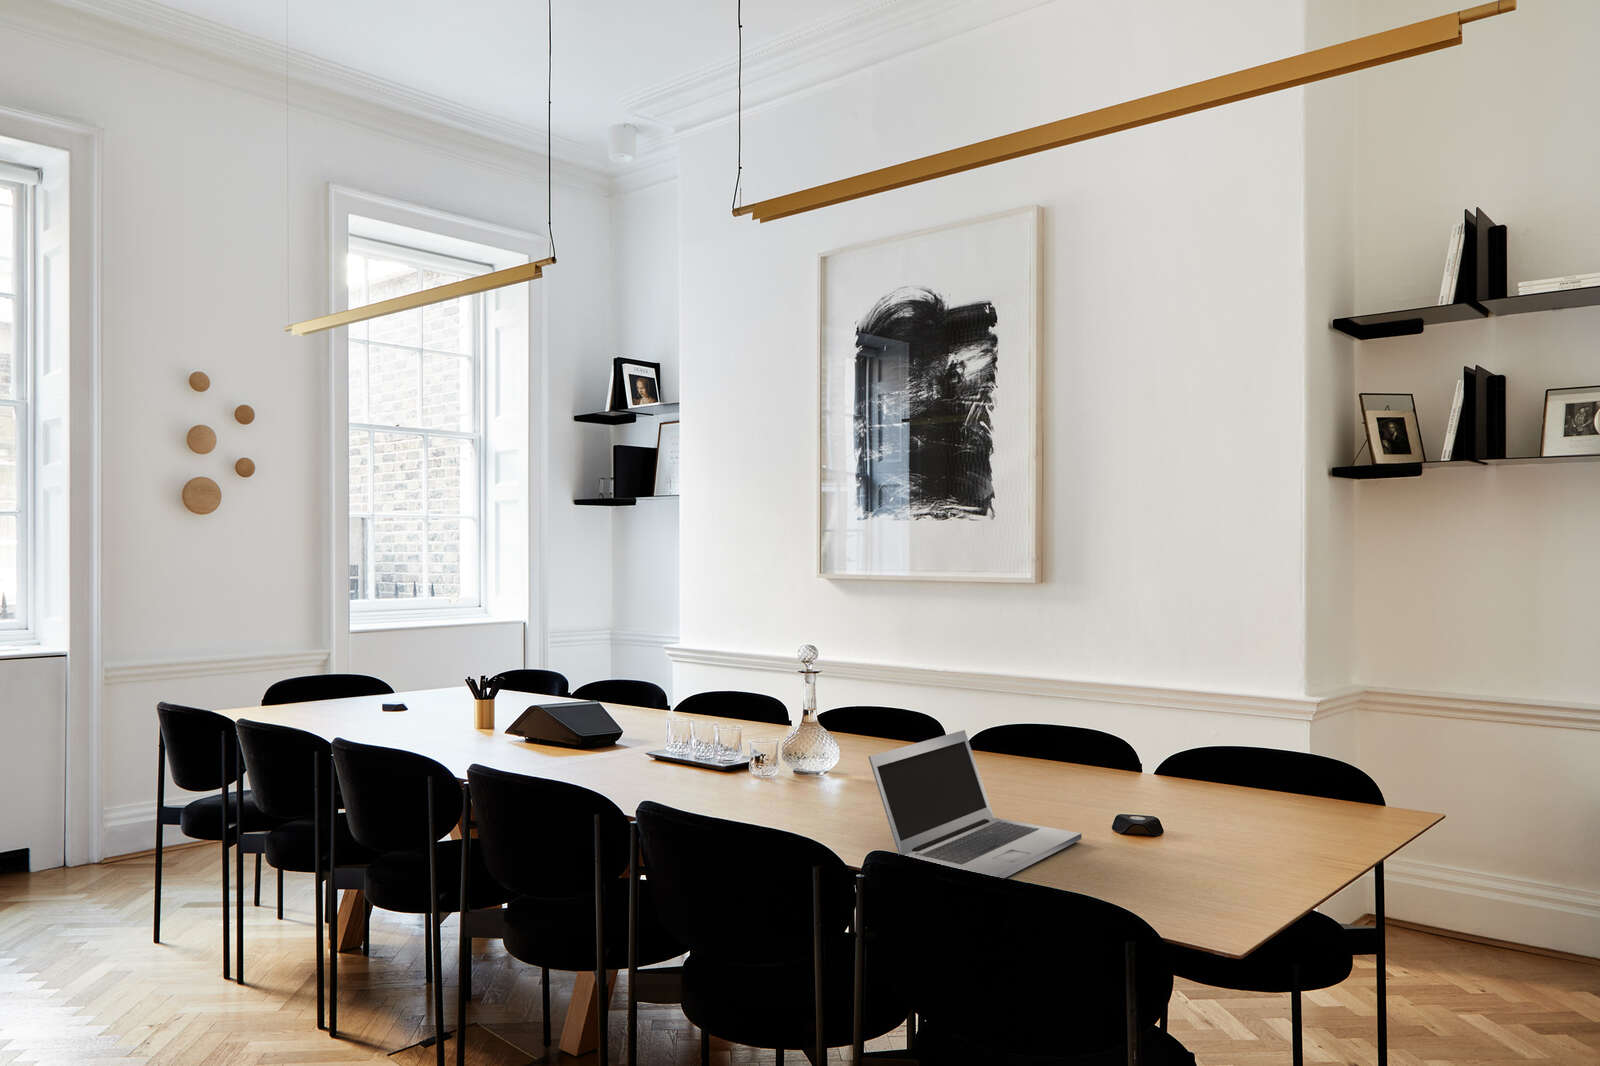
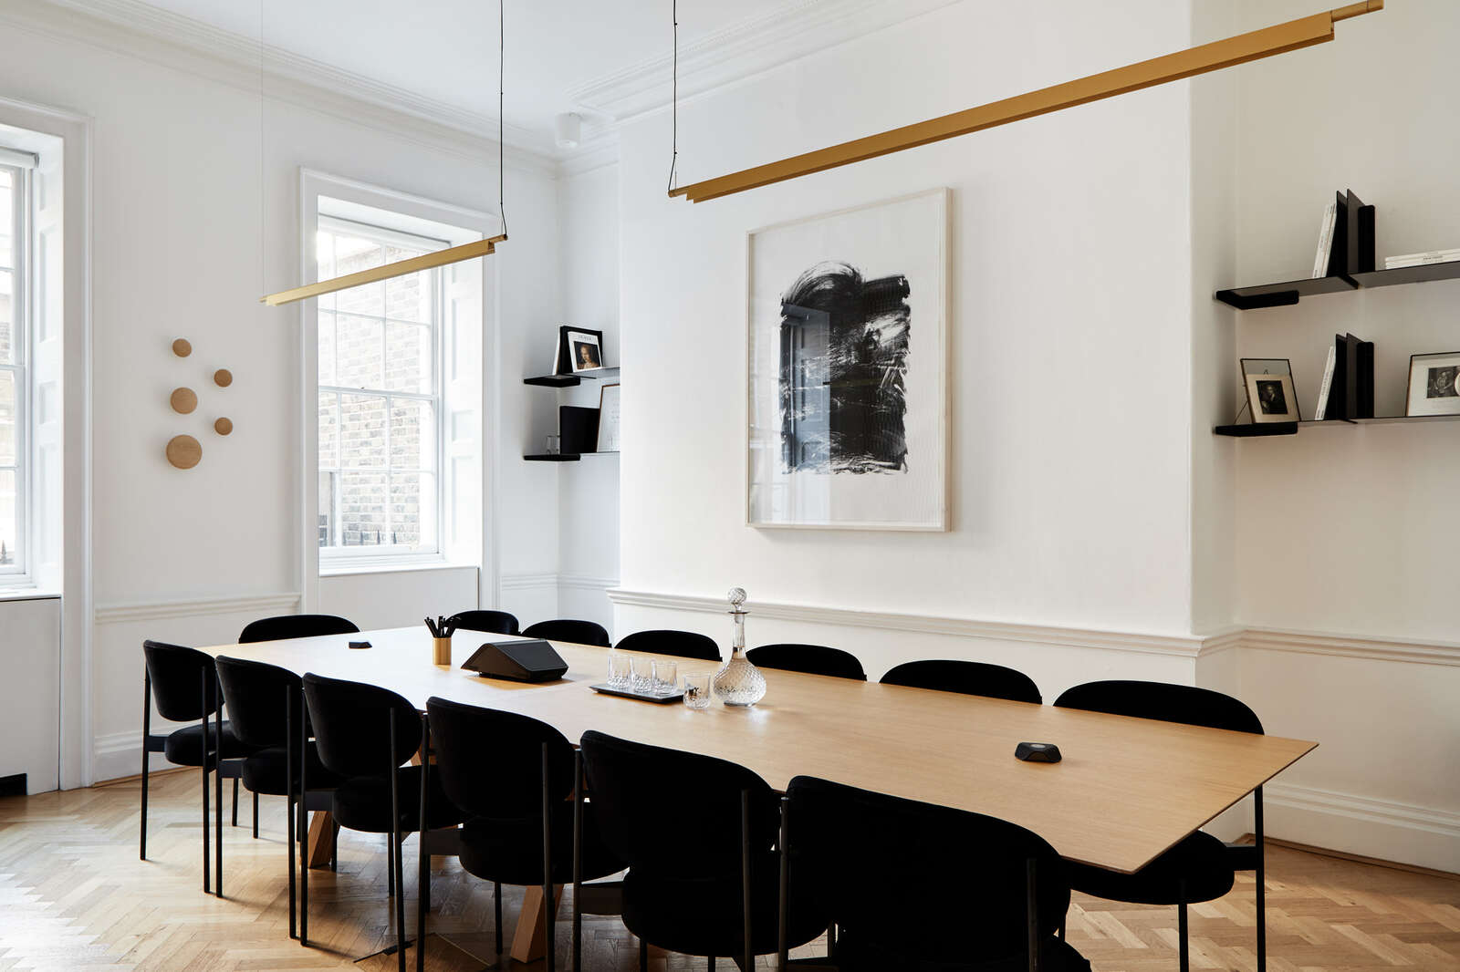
- laptop (977, 800)
